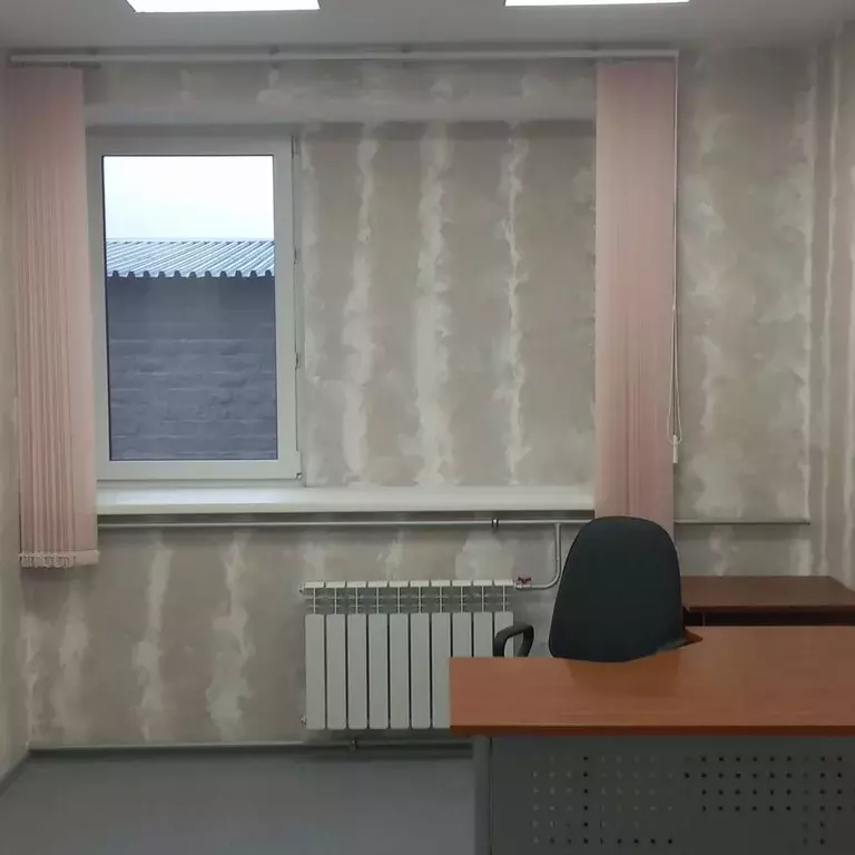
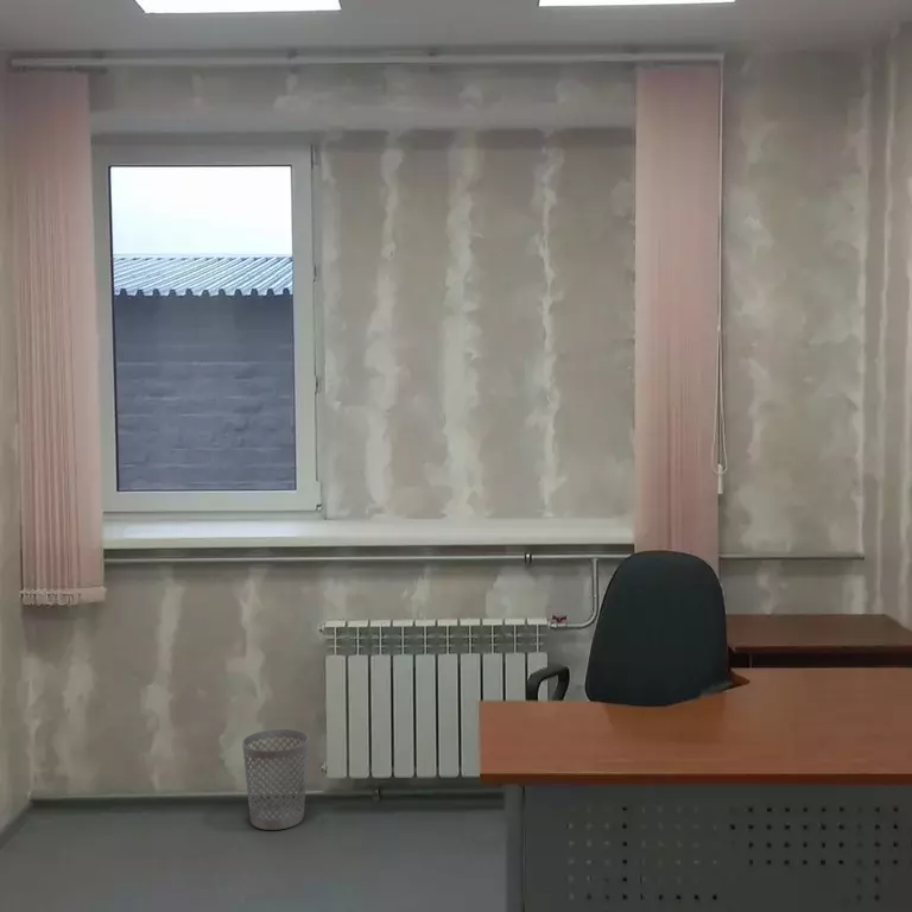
+ wastebasket (276, 779)
